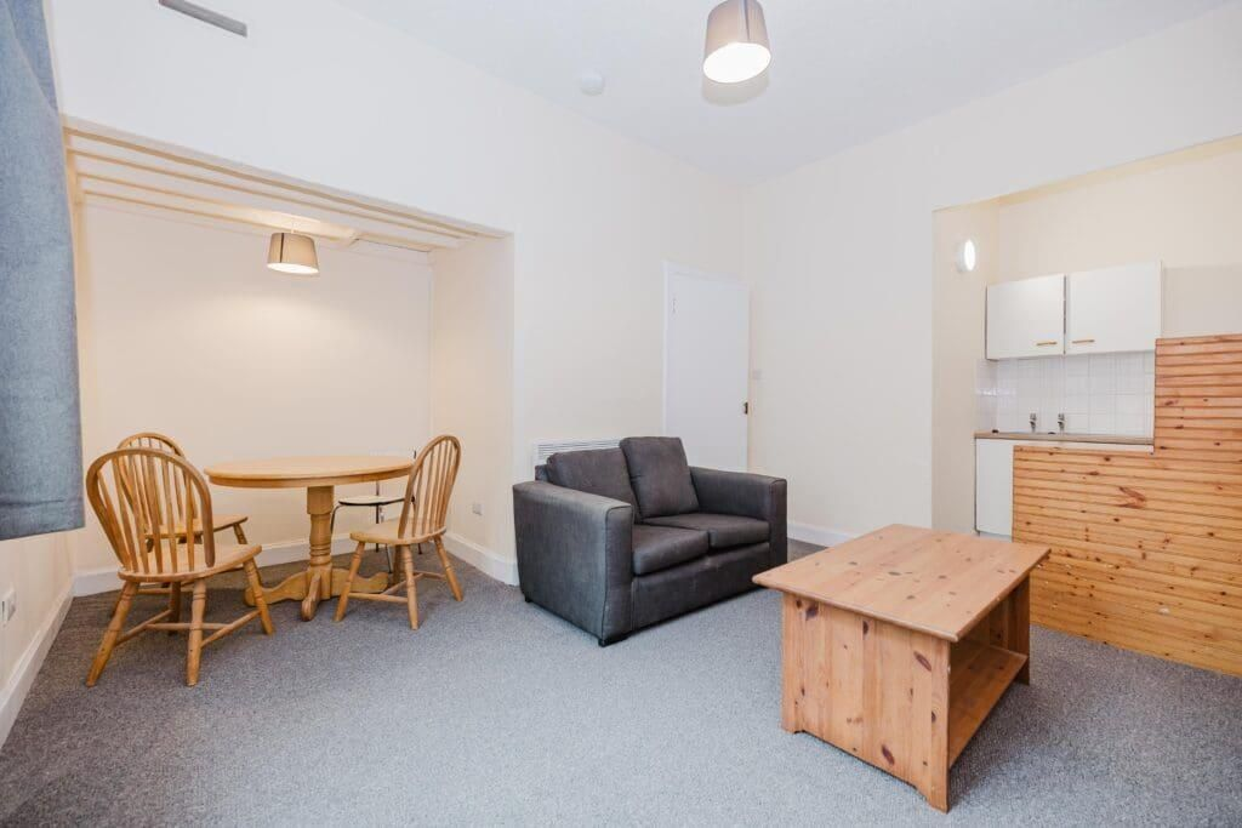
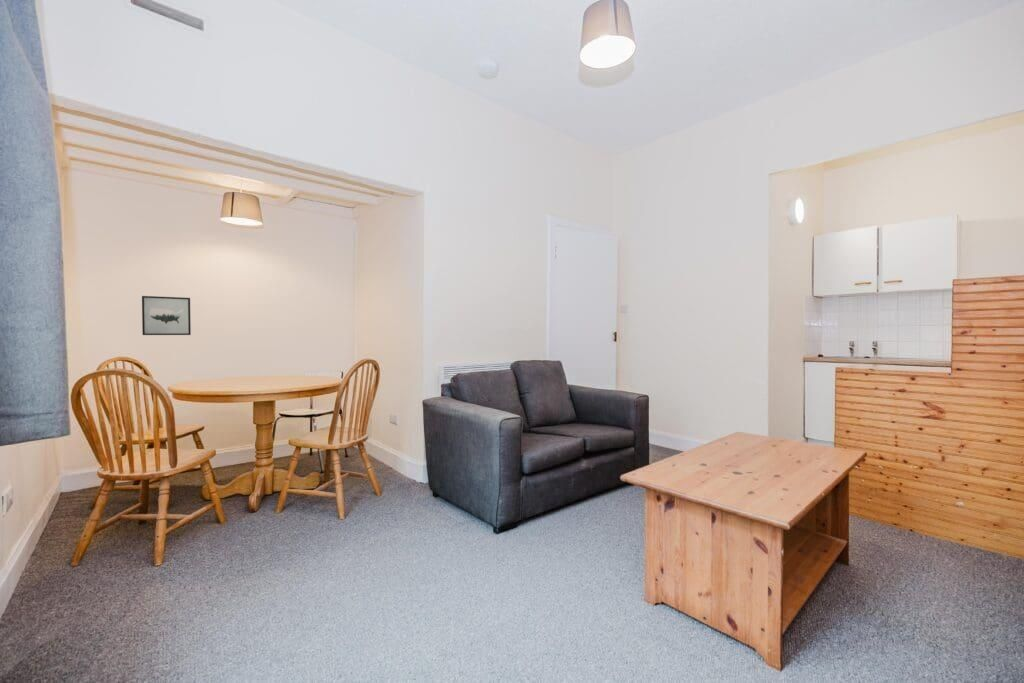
+ wall art (166, 316)
